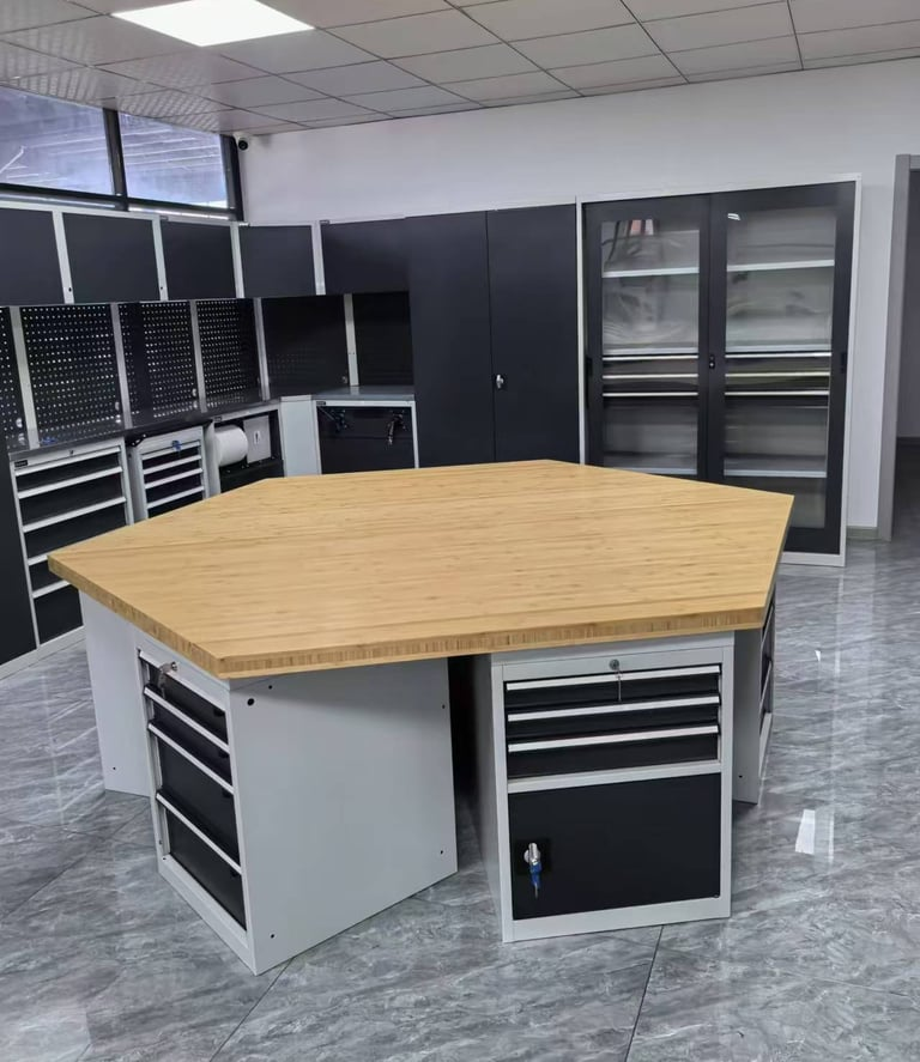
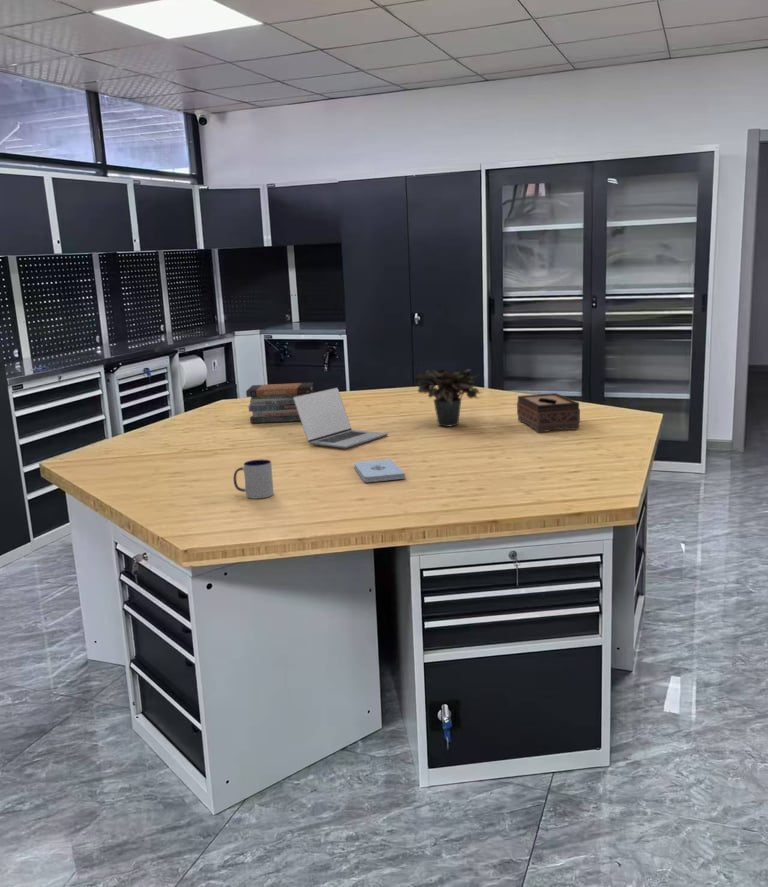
+ potted plant (448, 396)
+ book stack (281, 402)
+ tissue box (547, 411)
+ mug (252, 479)
+ notepad (378, 470)
+ laptop (341, 416)
